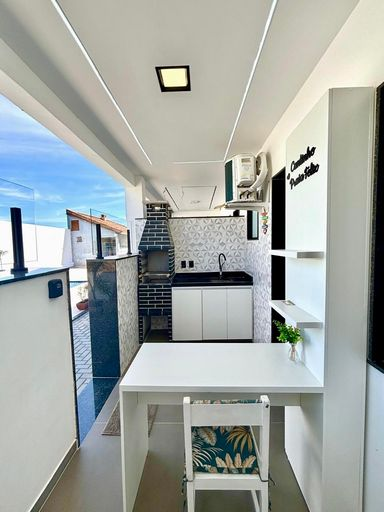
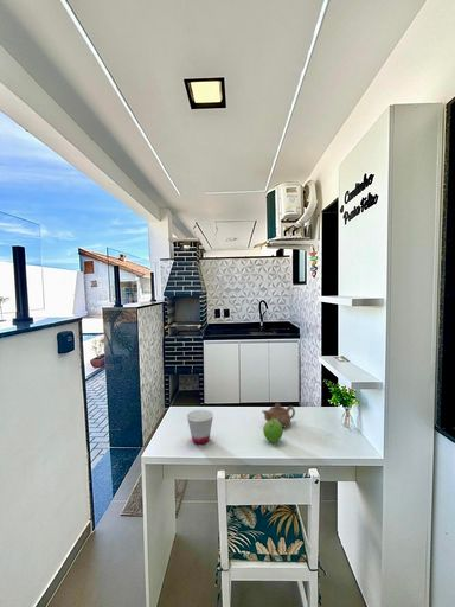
+ cup (200, 427)
+ fruit (273, 430)
+ teapot (278, 414)
